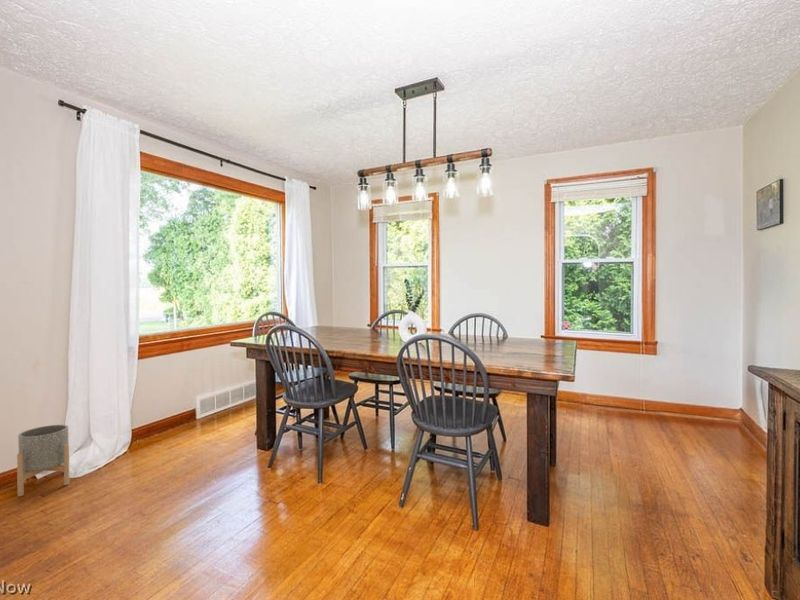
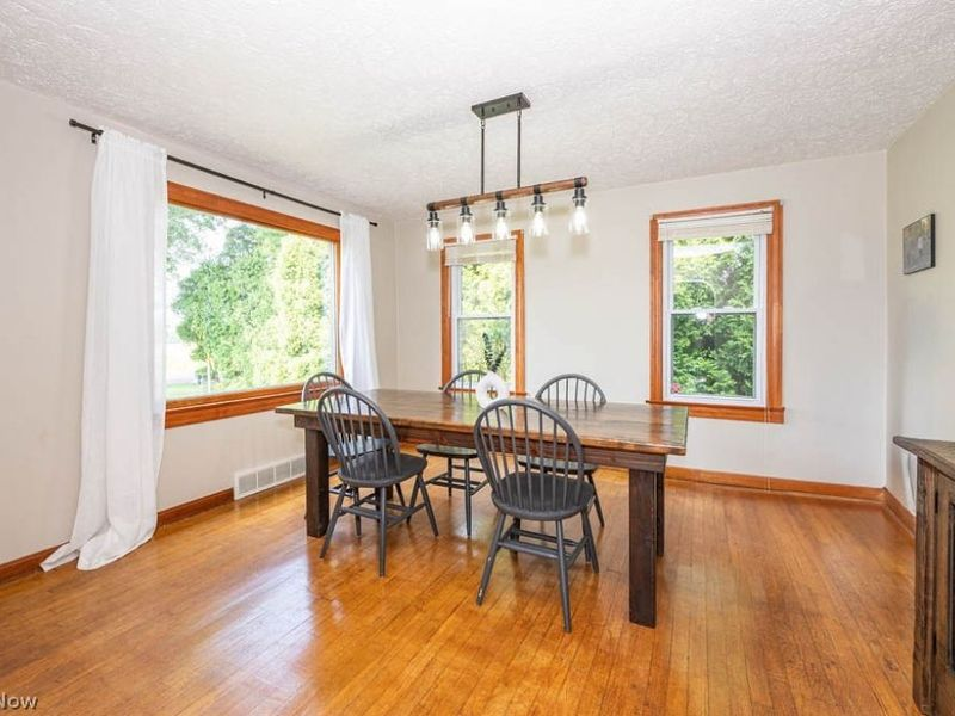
- planter (44, 457)
